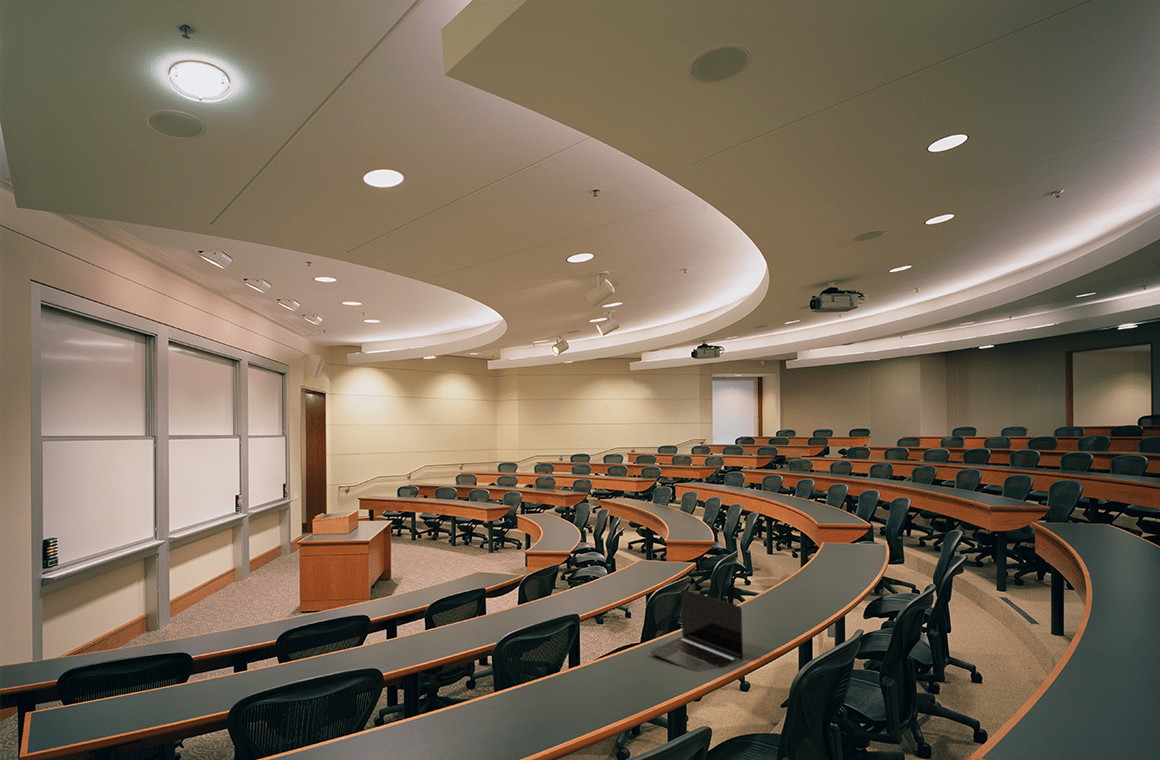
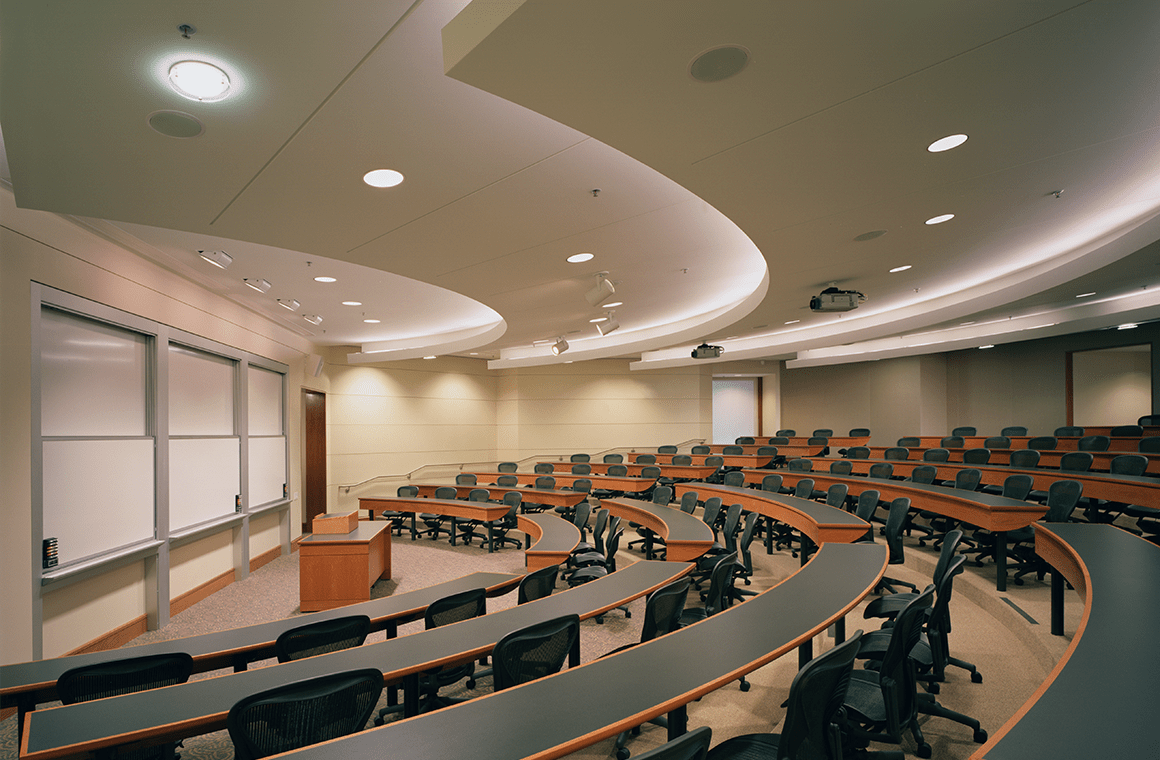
- laptop (694, 630)
